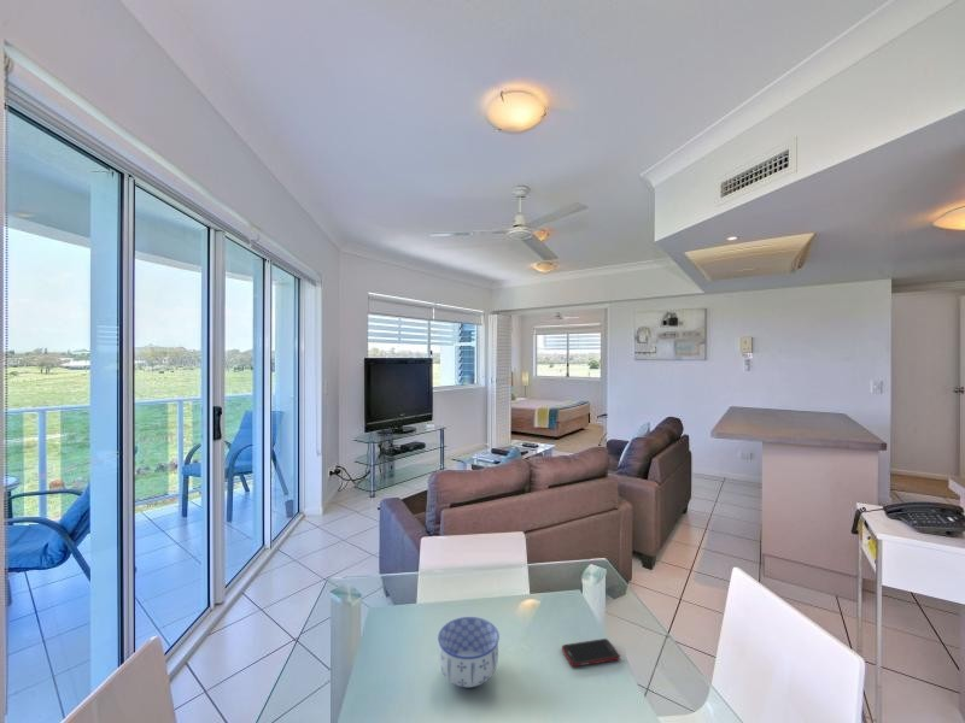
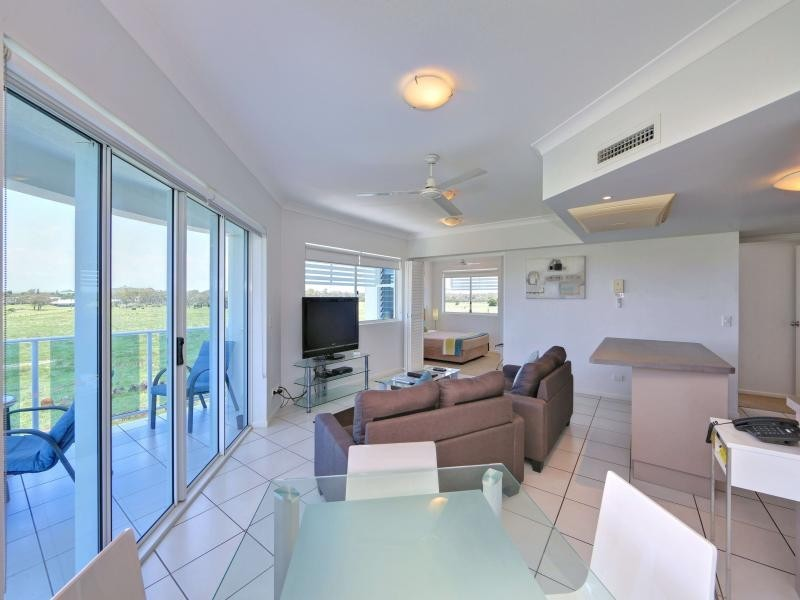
- bowl (468, 656)
- cell phone (590, 652)
